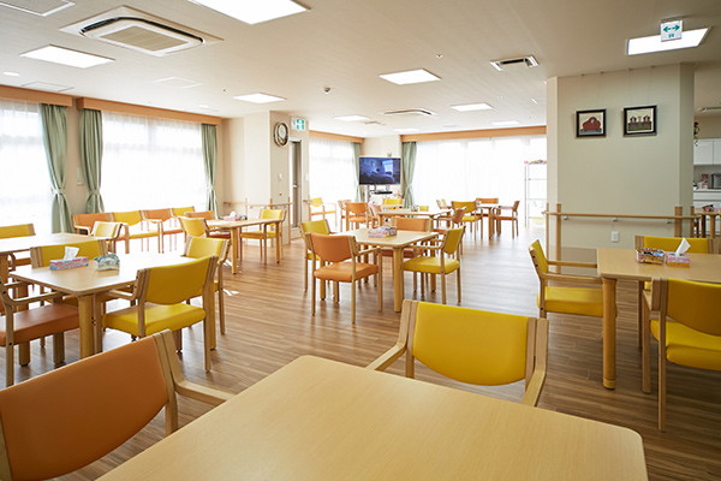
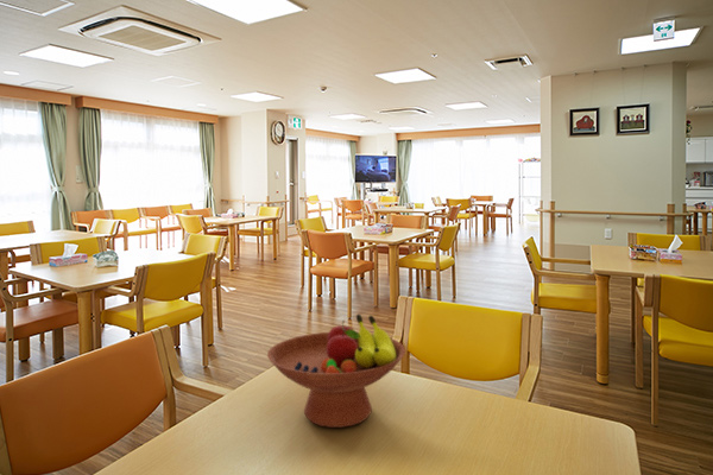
+ fruit bowl (336, 368)
